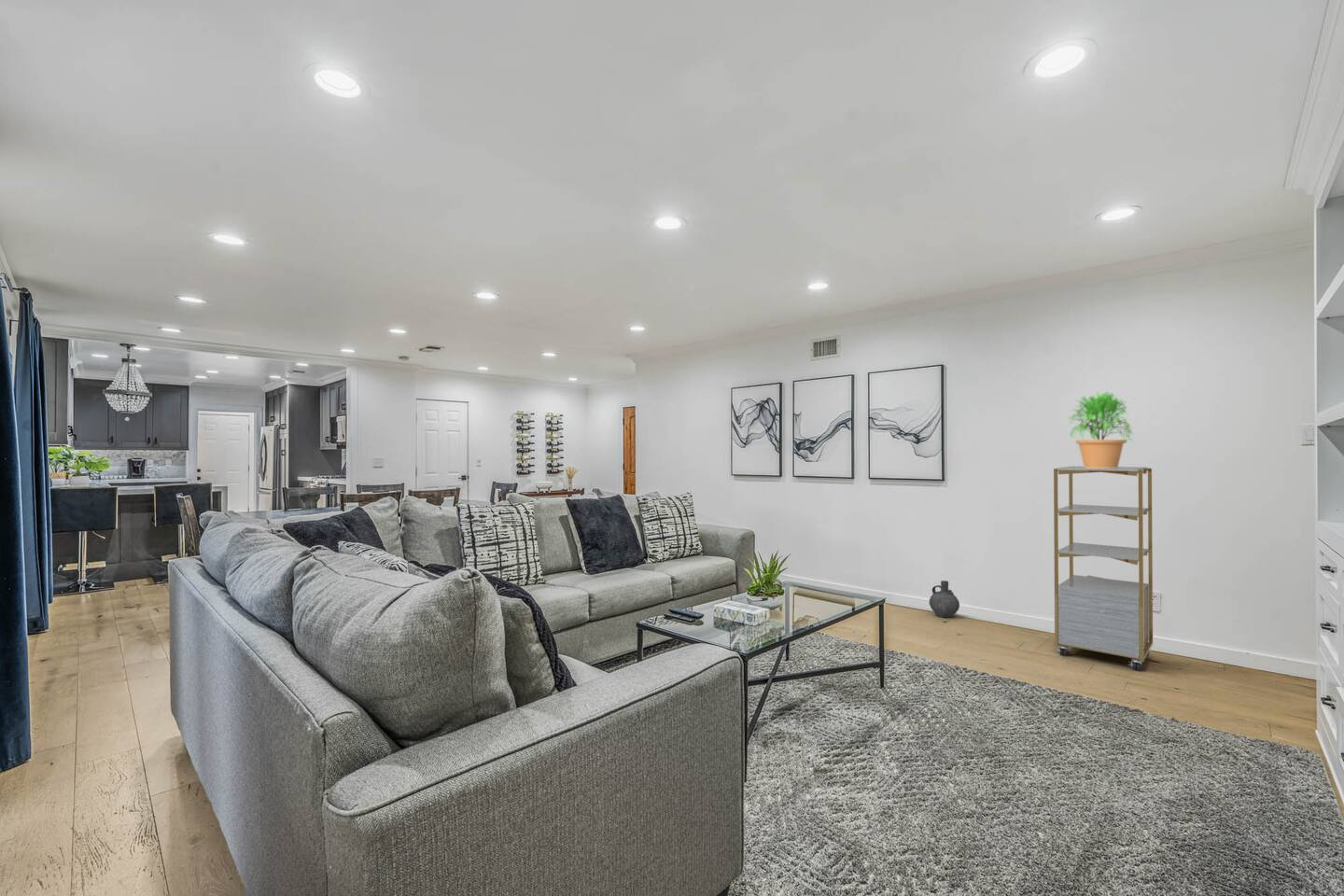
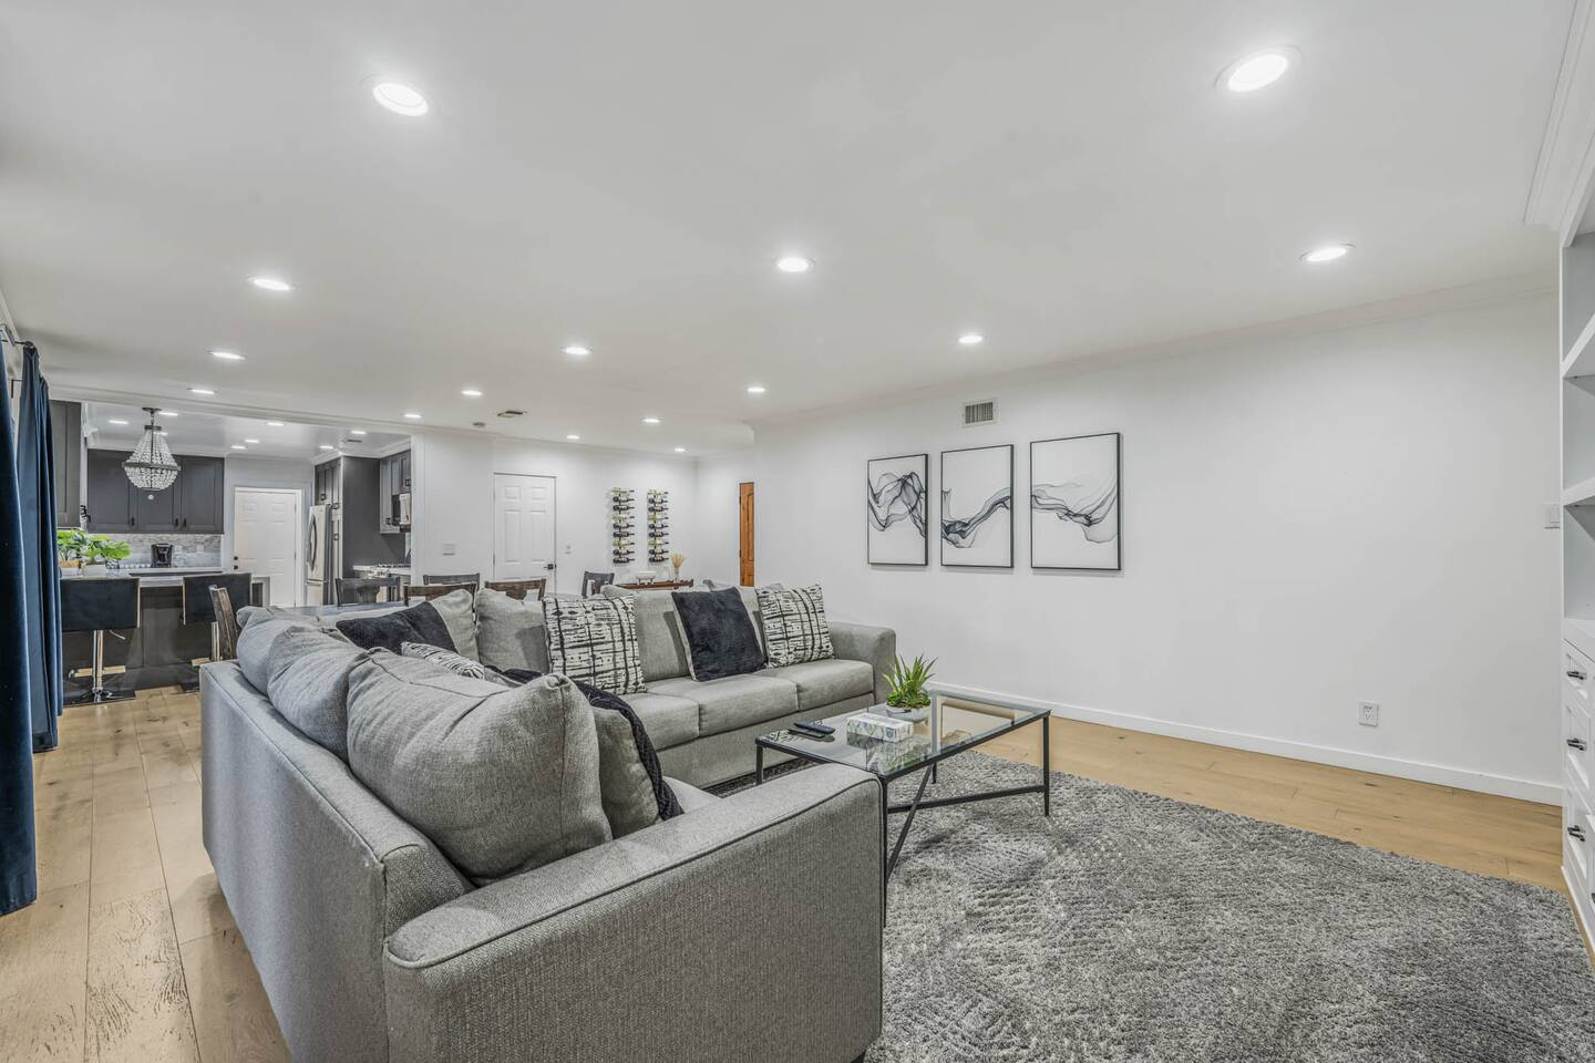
- shelving unit (1104, 556)
- ceramic jug (944, 598)
- potted plant (1100, 428)
